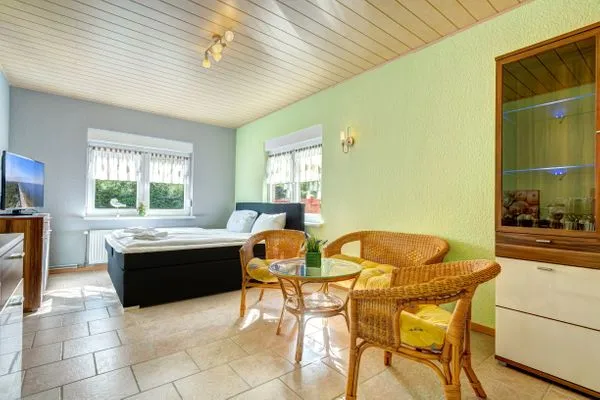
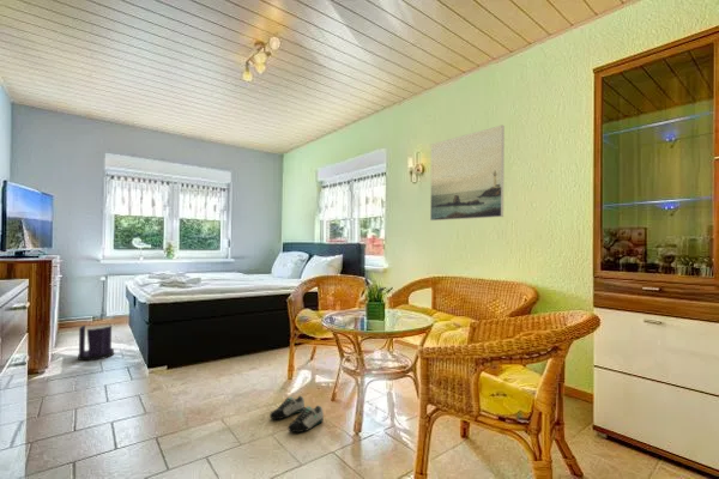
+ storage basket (96, 340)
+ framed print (464, 177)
+ sneaker (296, 411)
